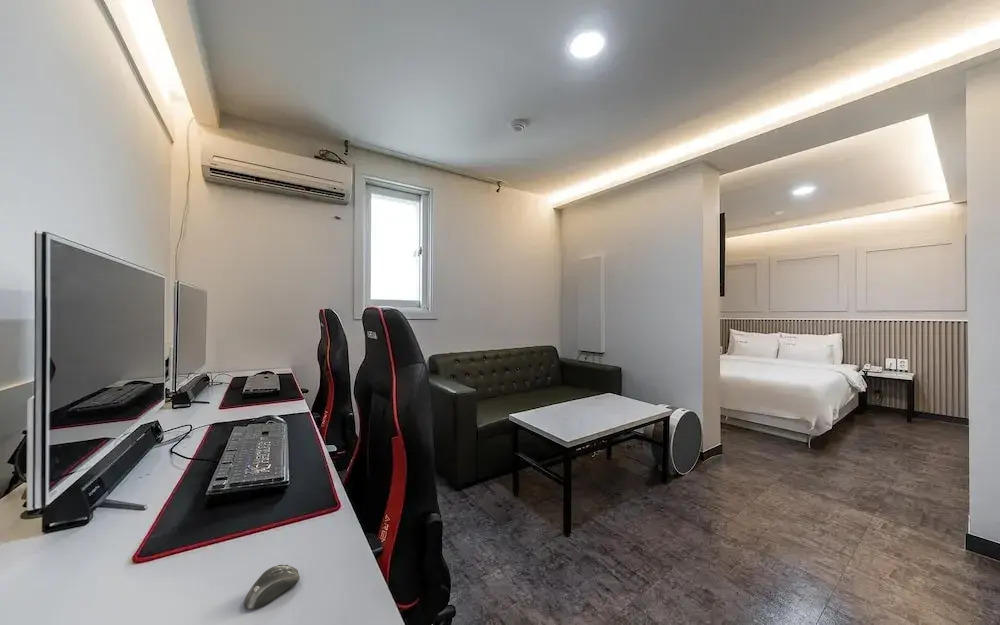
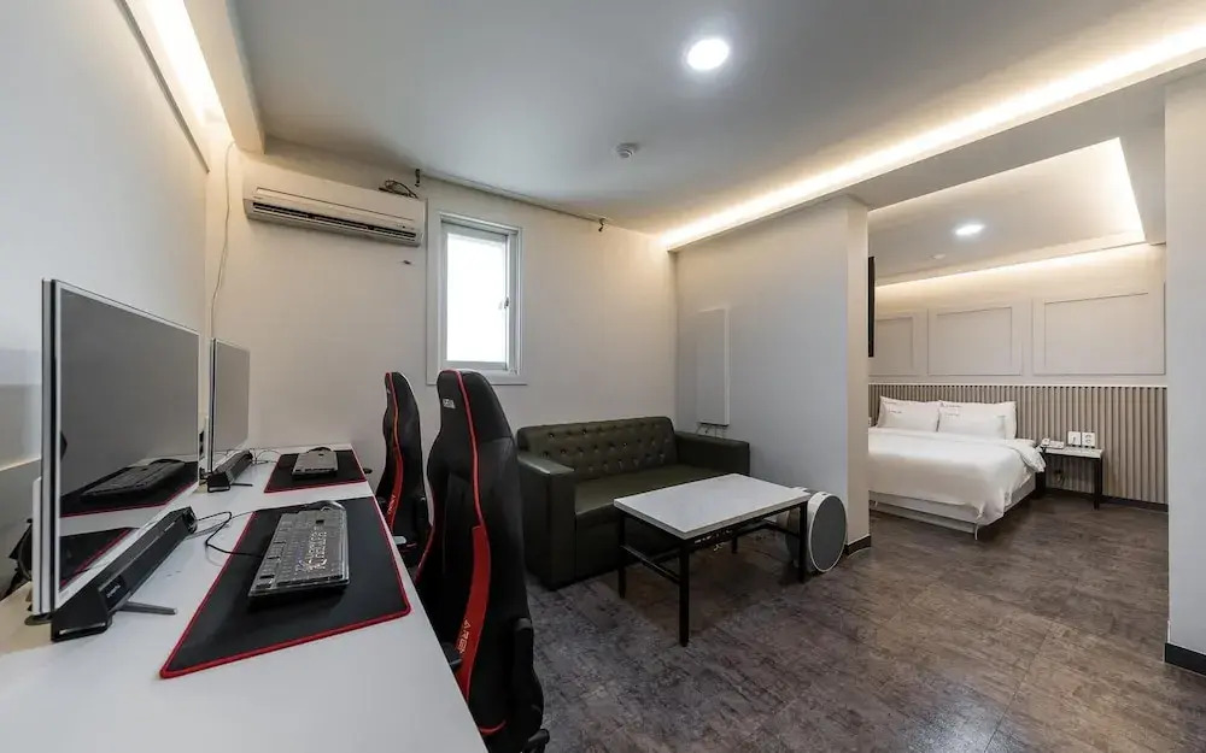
- computer mouse (272, 581)
